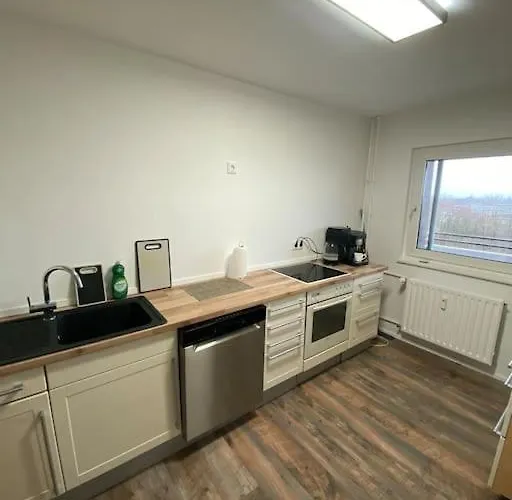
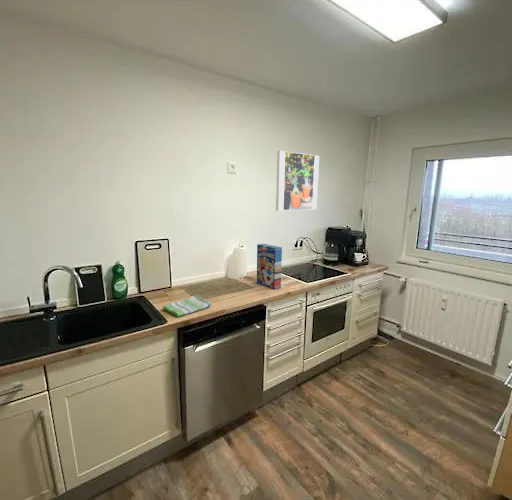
+ dish towel (187, 305)
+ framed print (298, 182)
+ cereal box (268, 265)
